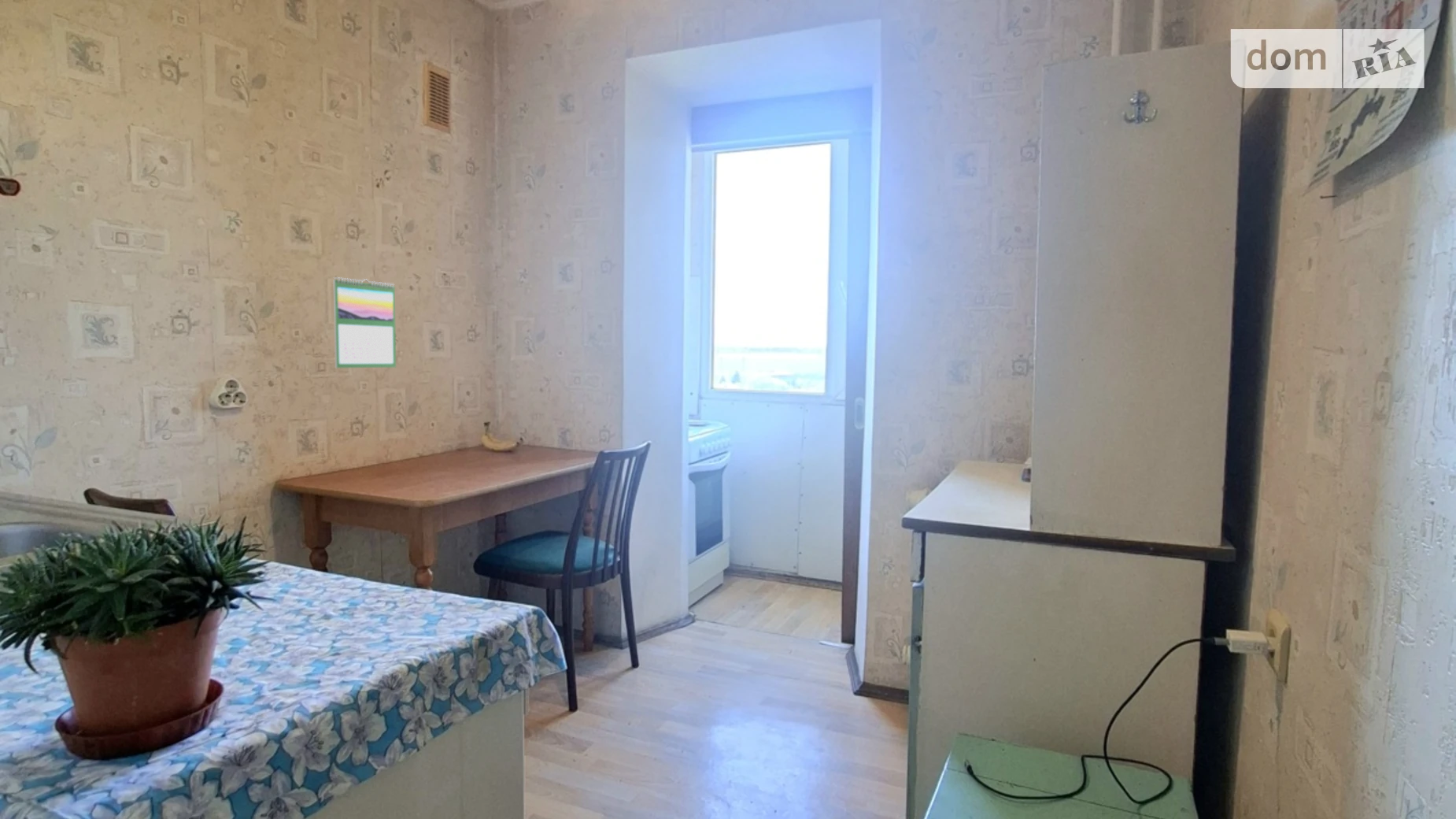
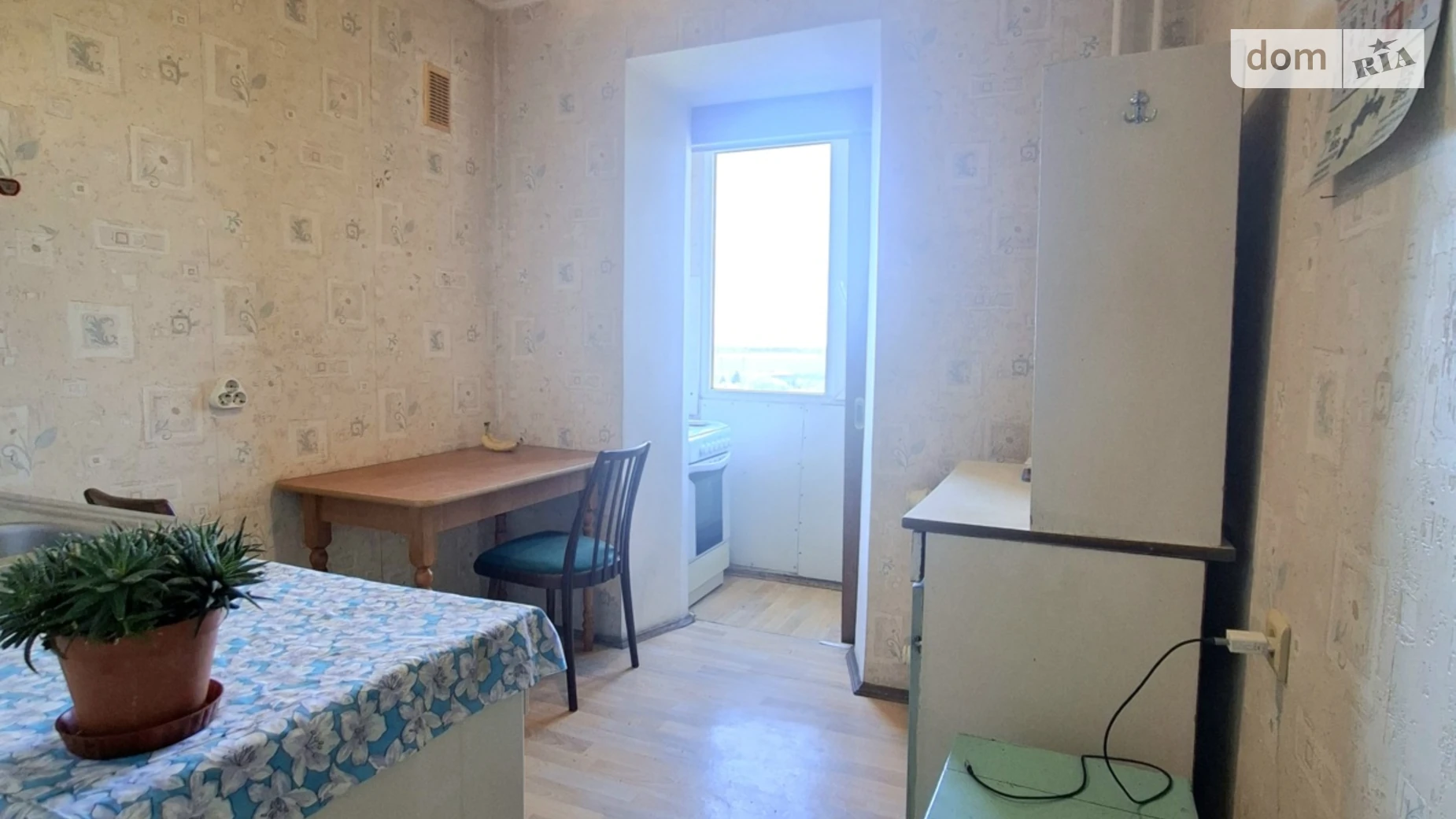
- calendar (366, 323)
